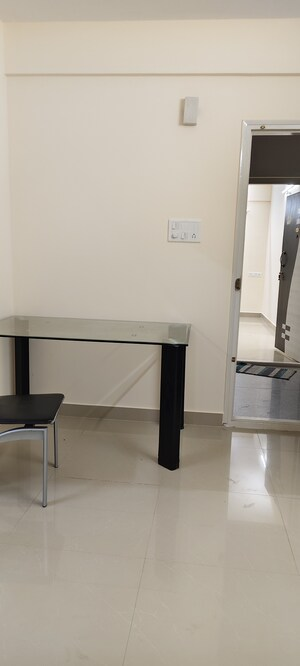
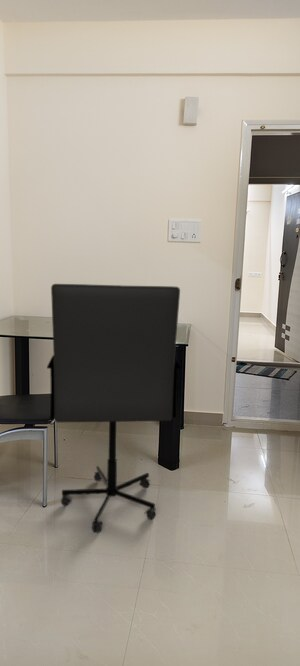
+ office chair (113, 395)
